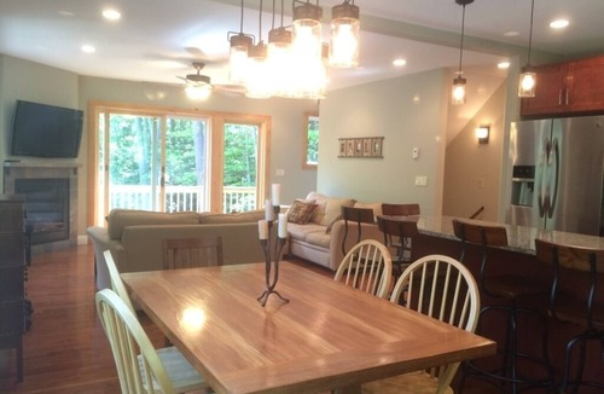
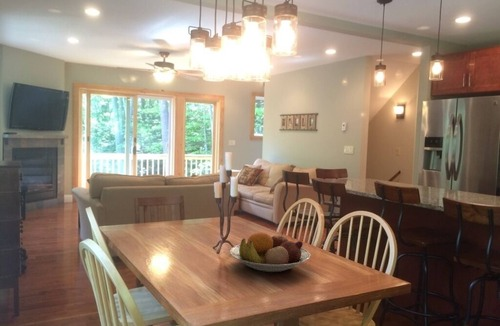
+ fruit bowl (270, 248)
